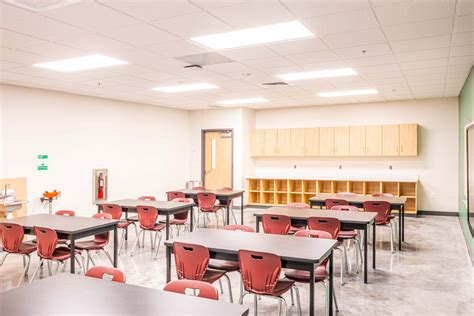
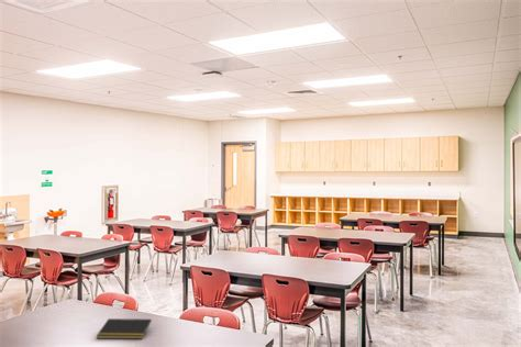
+ notepad (124, 328)
